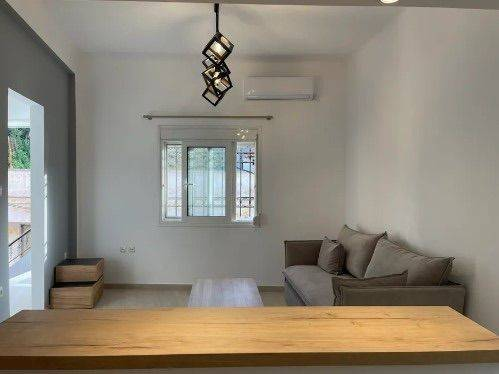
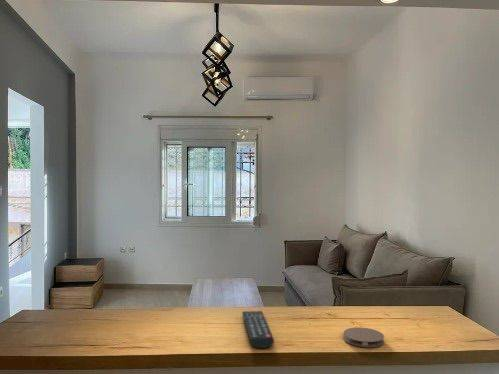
+ remote control (256, 326)
+ coaster (363, 336)
